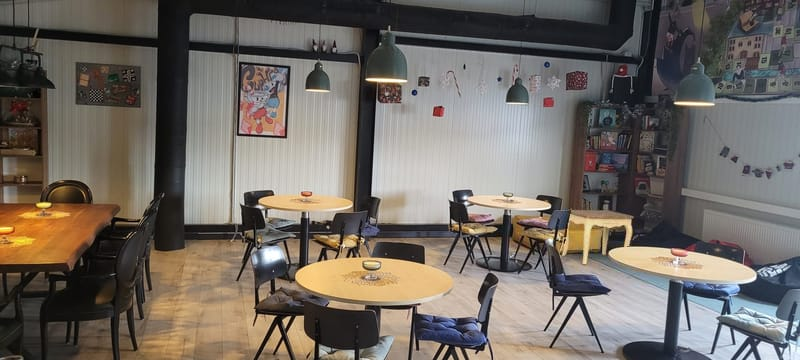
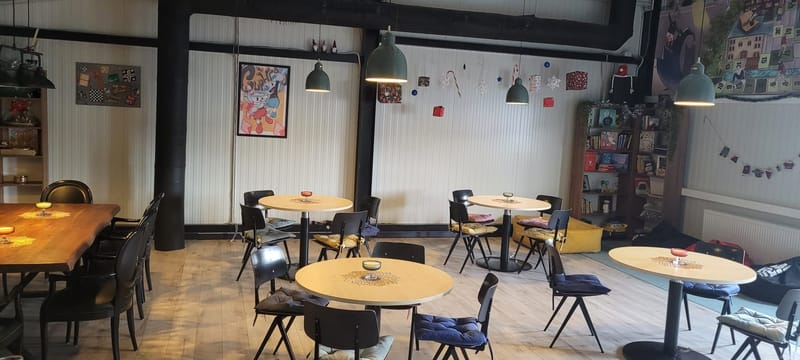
- side table (603, 236)
